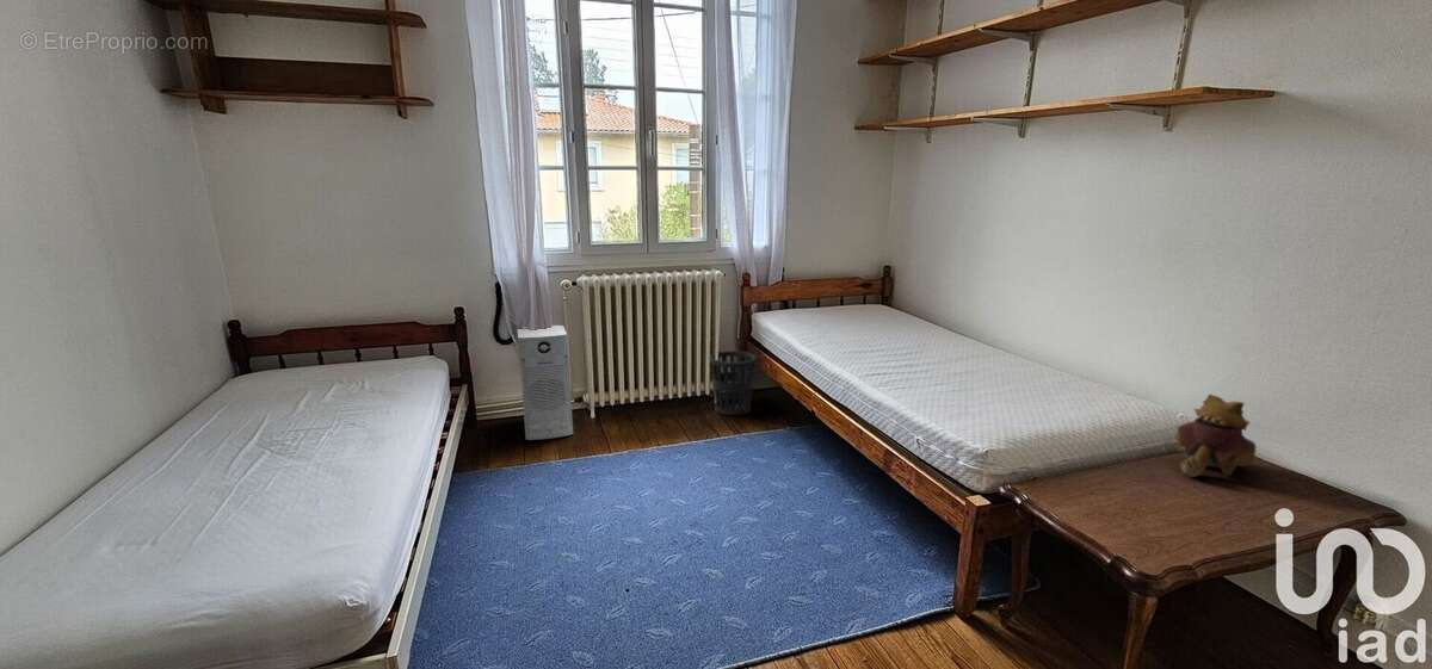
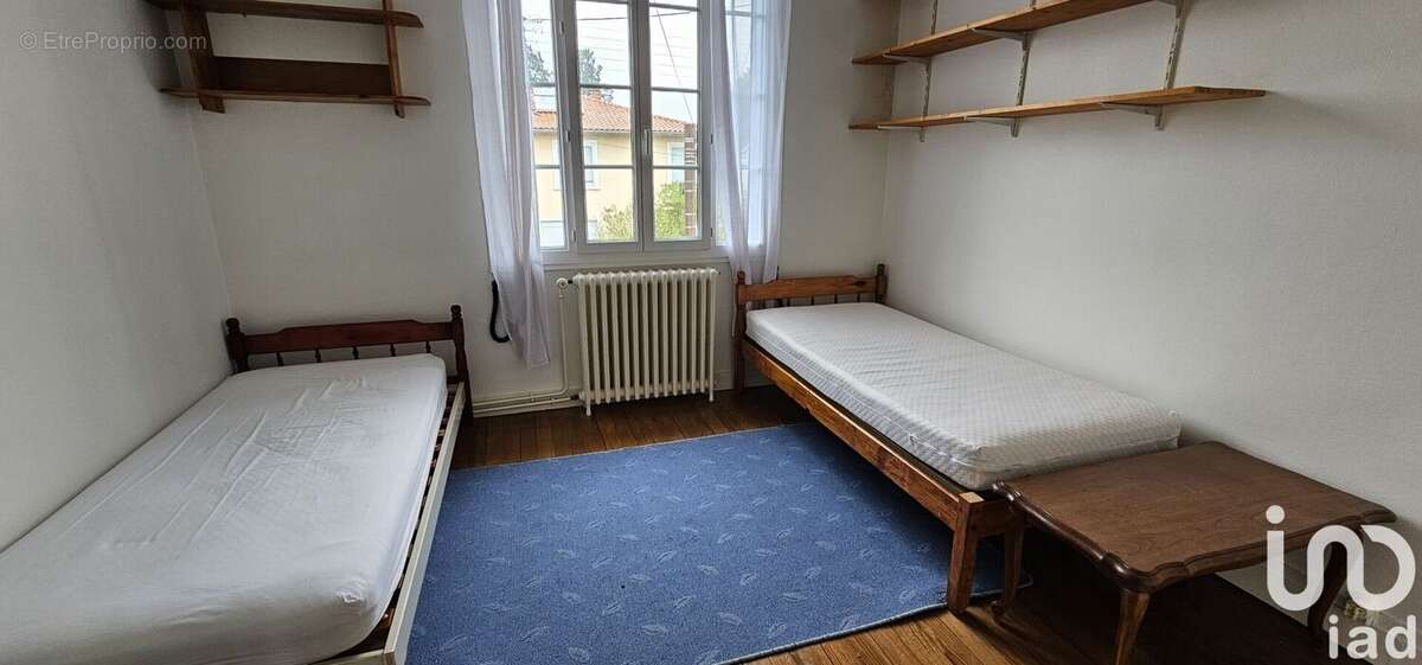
- air purifier (544, 380)
- toy figure (1216, 434)
- wastebasket (733, 383)
